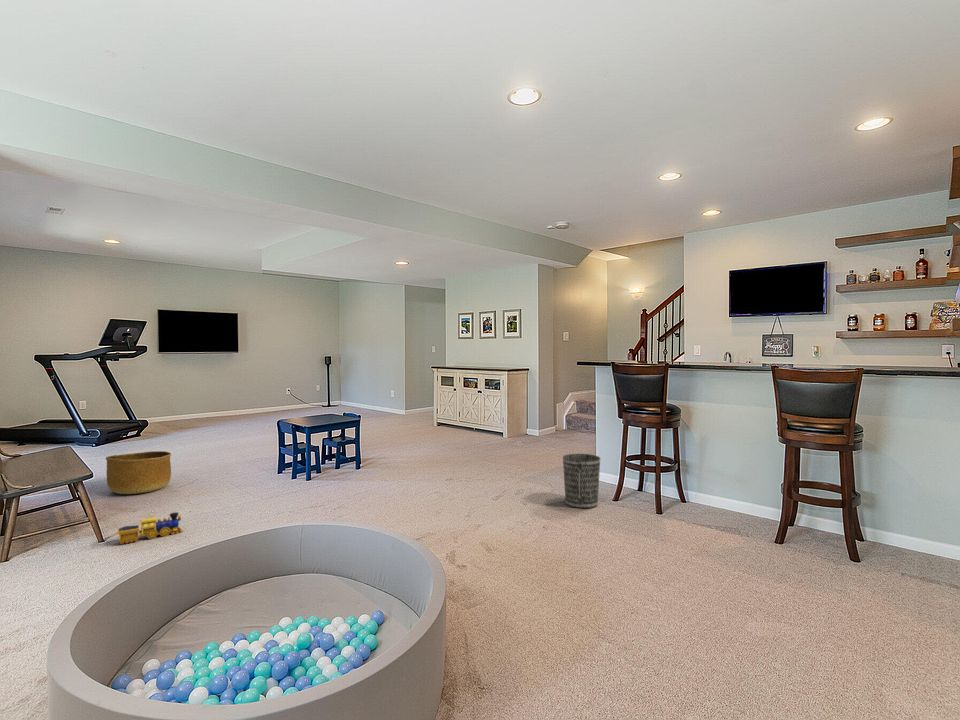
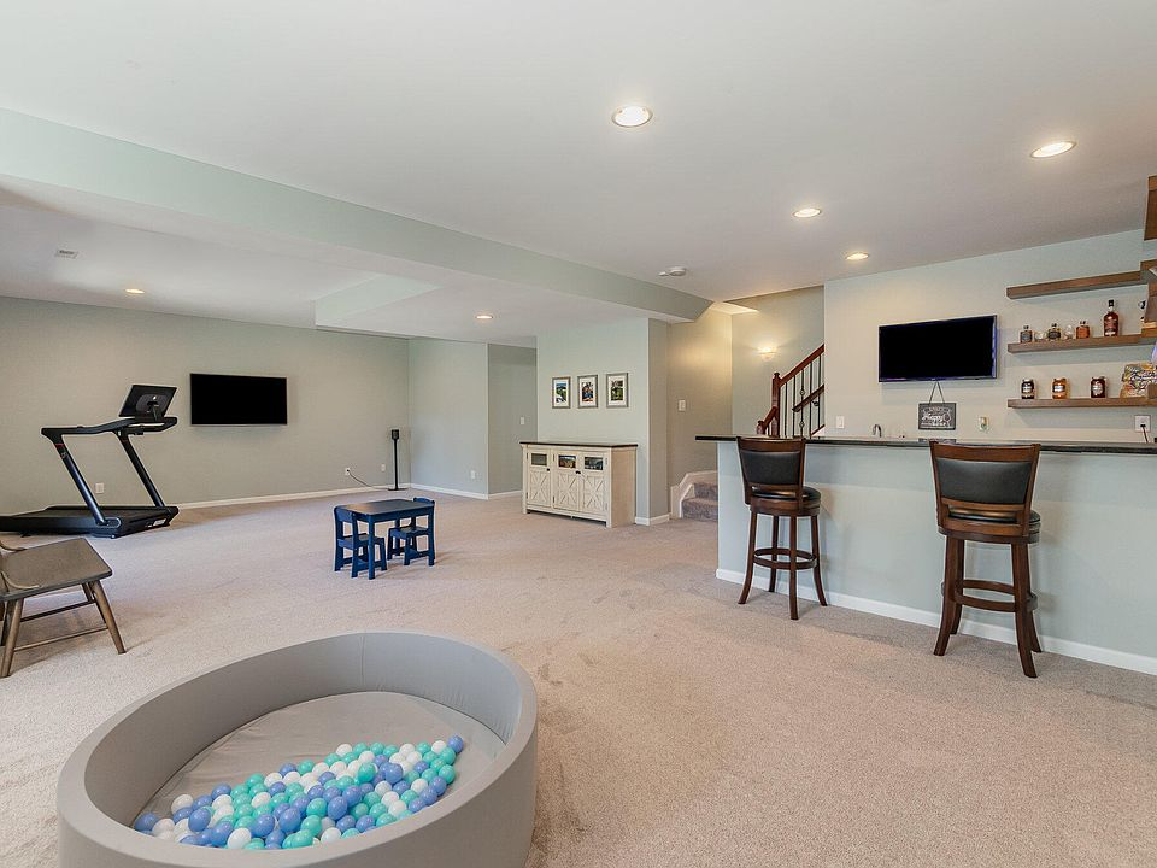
- basket (140, 471)
- toy train (151, 527)
- wastebasket (581, 480)
